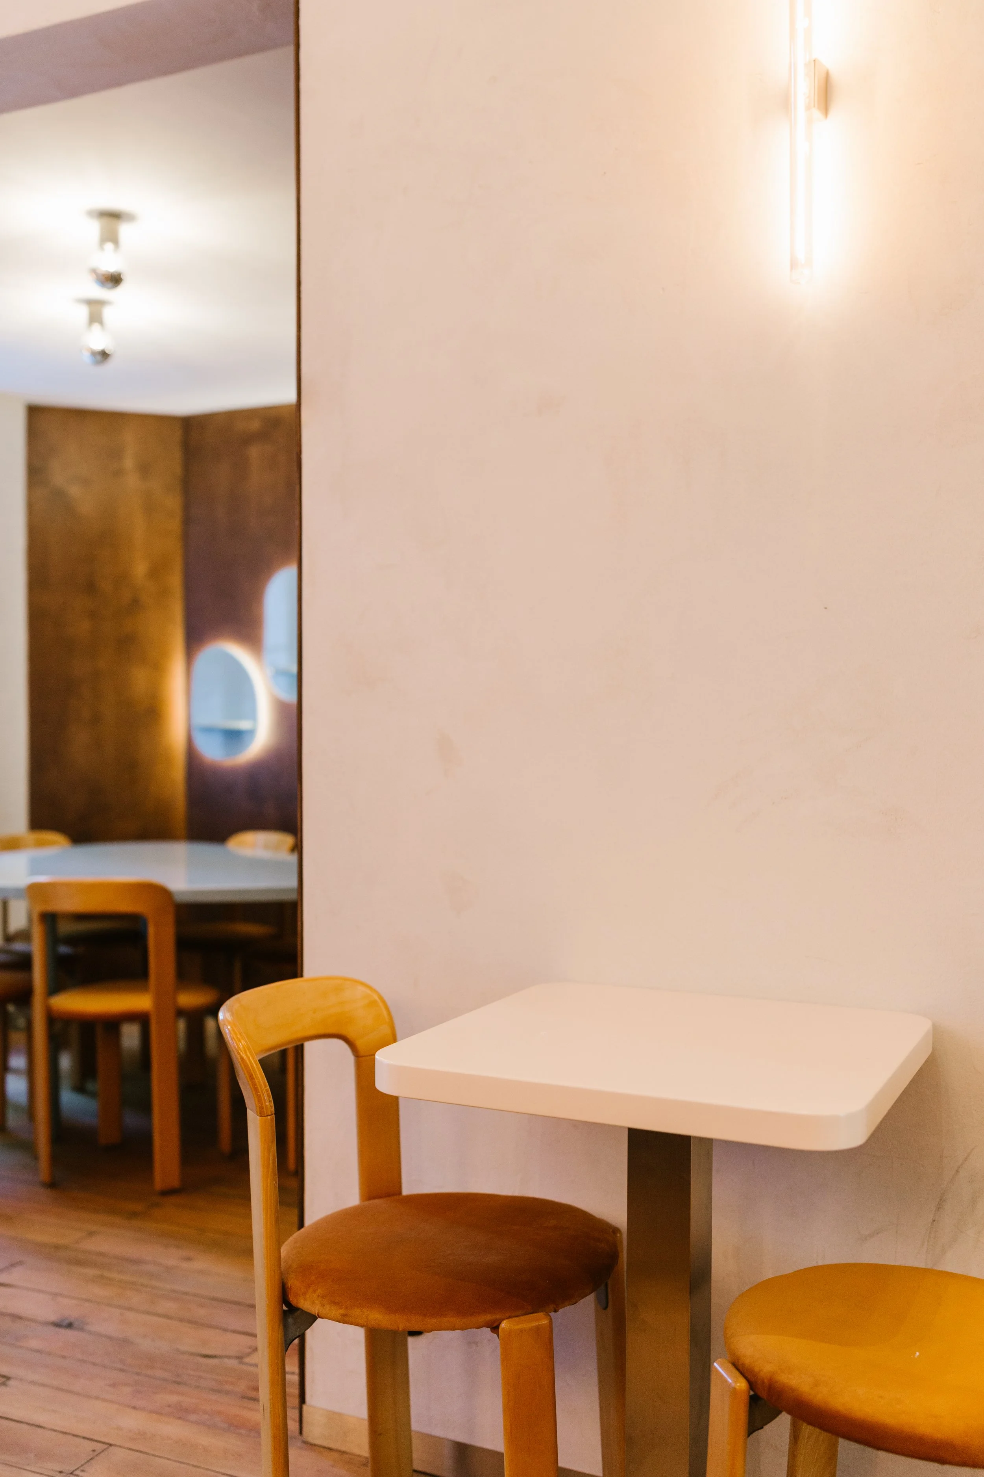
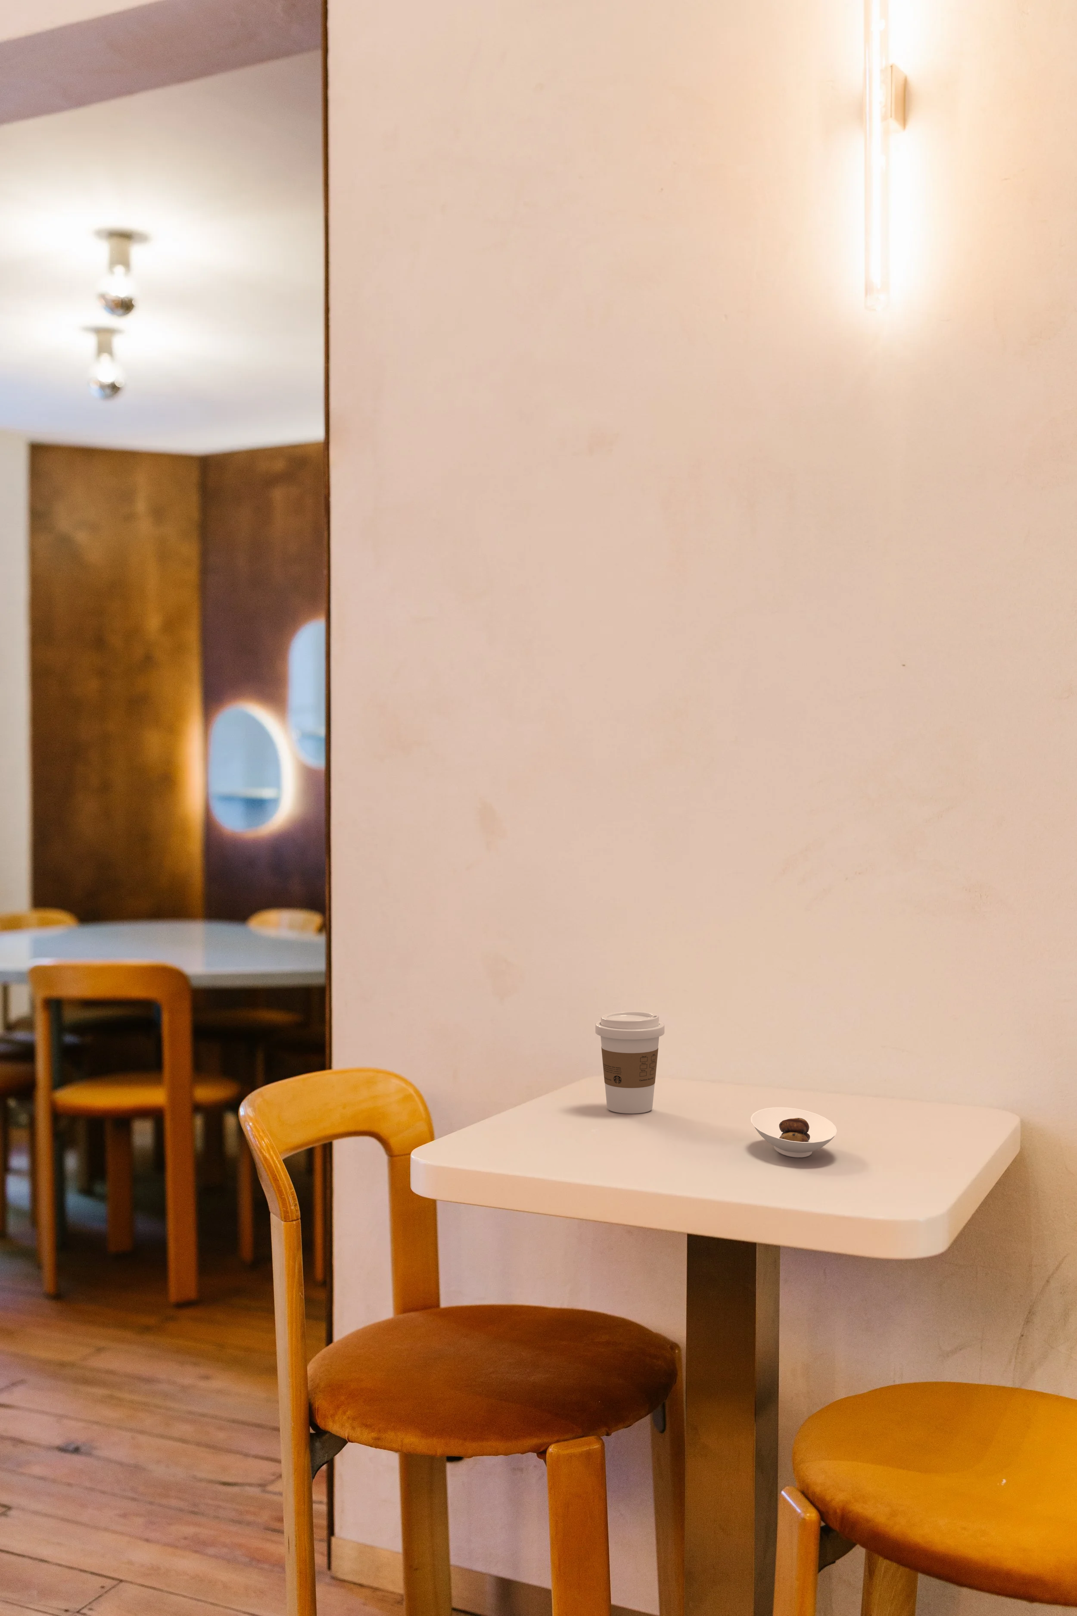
+ coffee cup (630, 1062)
+ saucer (792, 1134)
